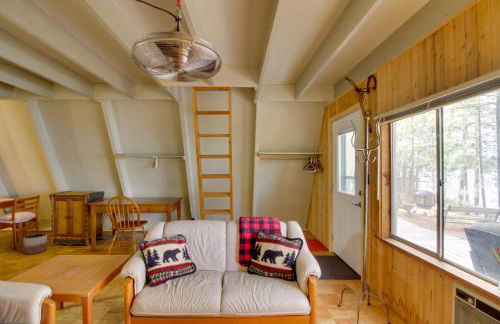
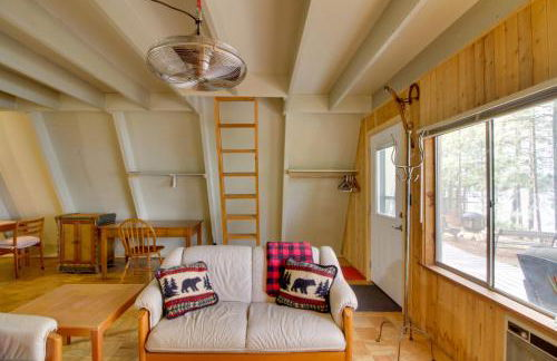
- planter (35, 243)
